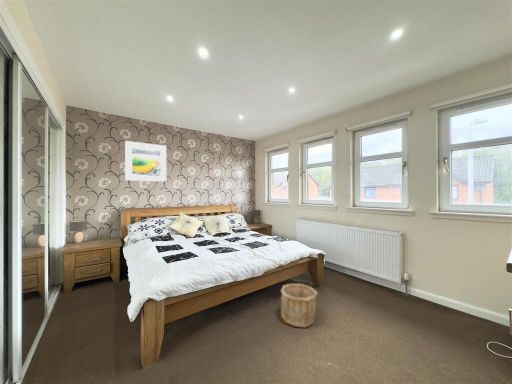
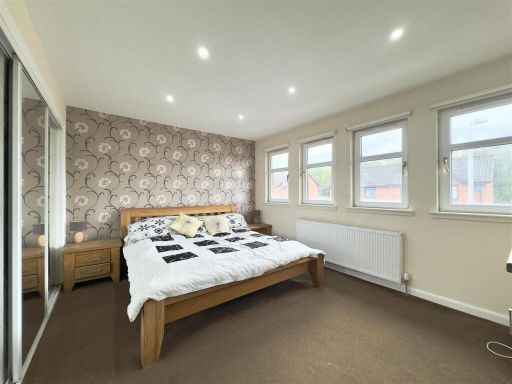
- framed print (146, 162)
- wooden bucket (298, 303)
